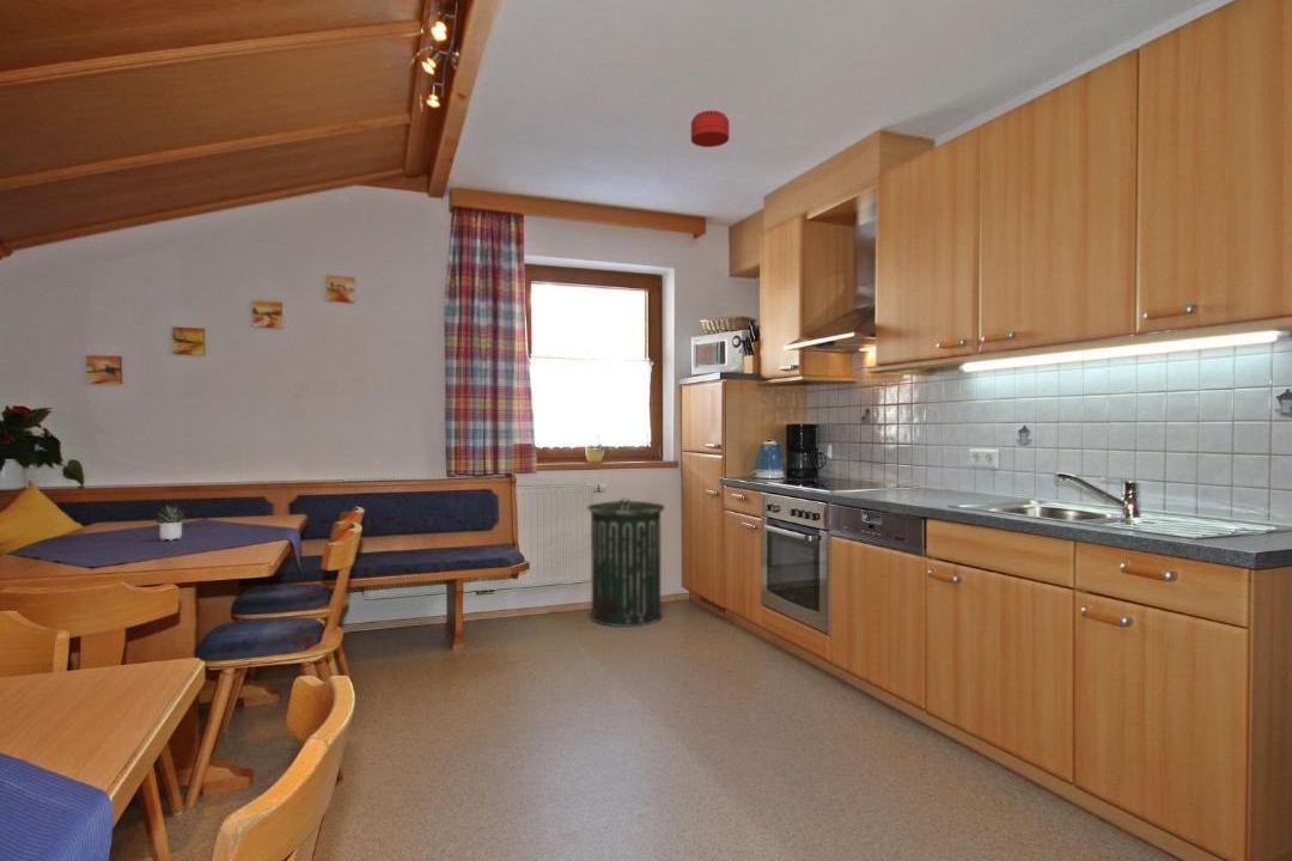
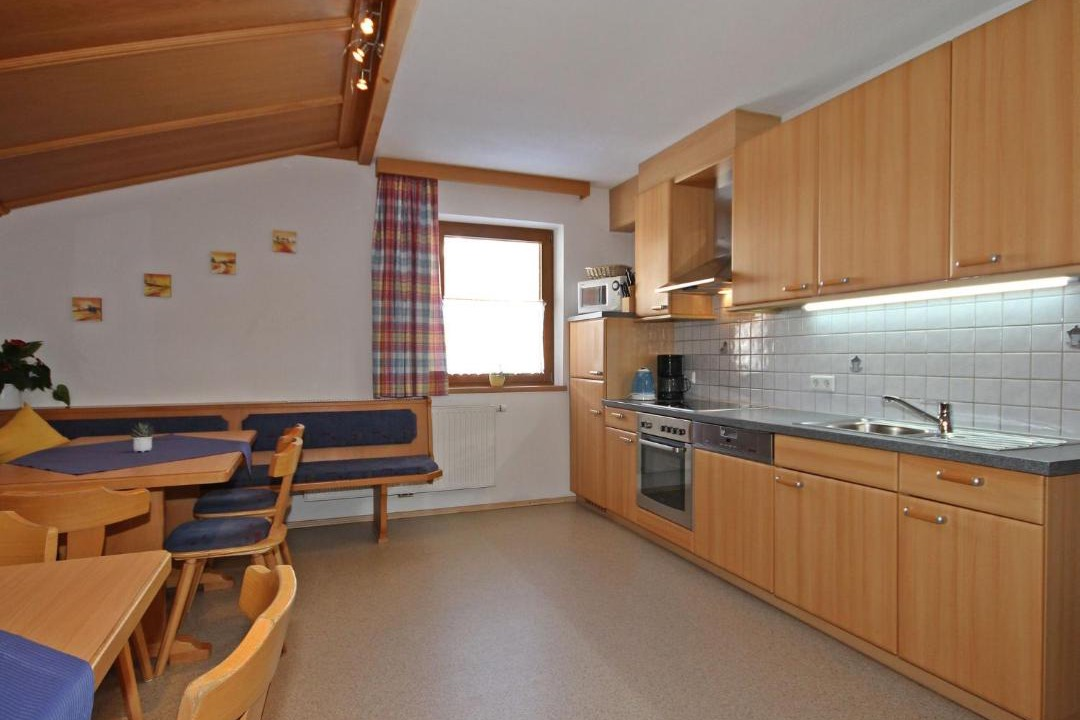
- trash can (626, 557)
- smoke detector (709, 128)
